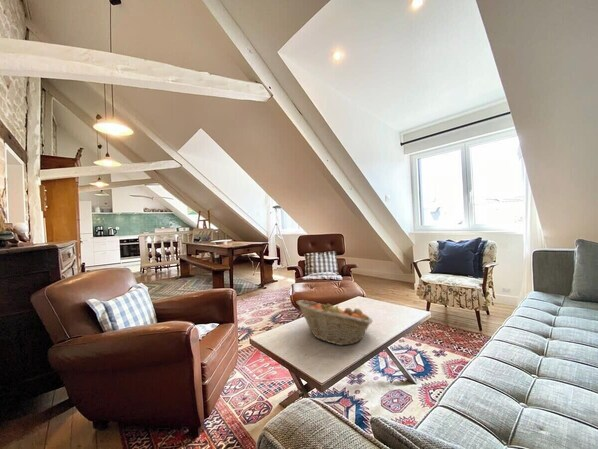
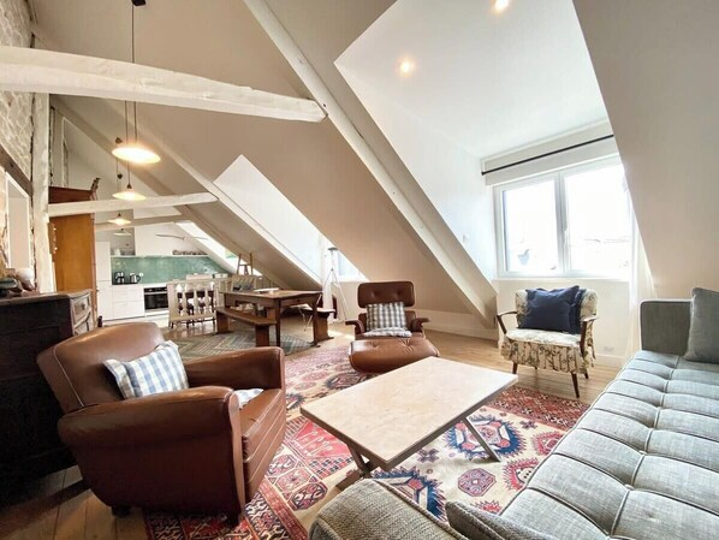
- fruit basket (332, 317)
